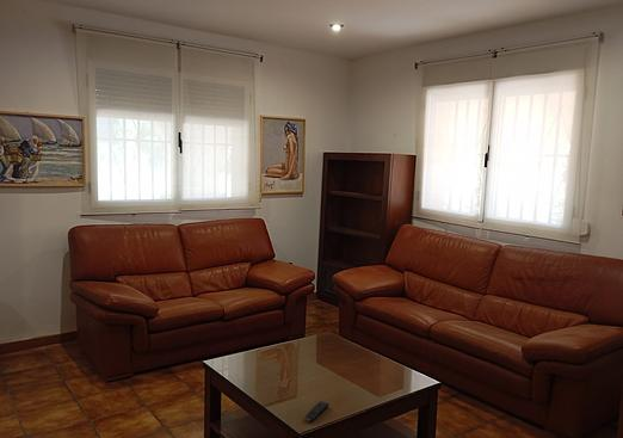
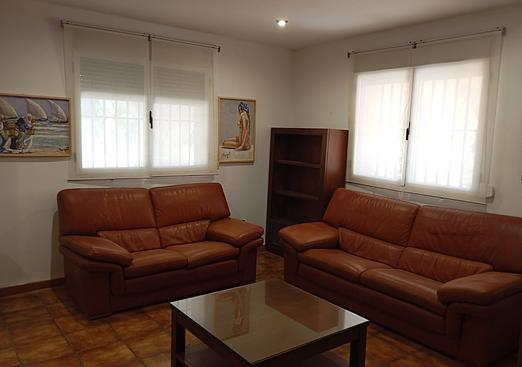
- remote control (316, 411)
